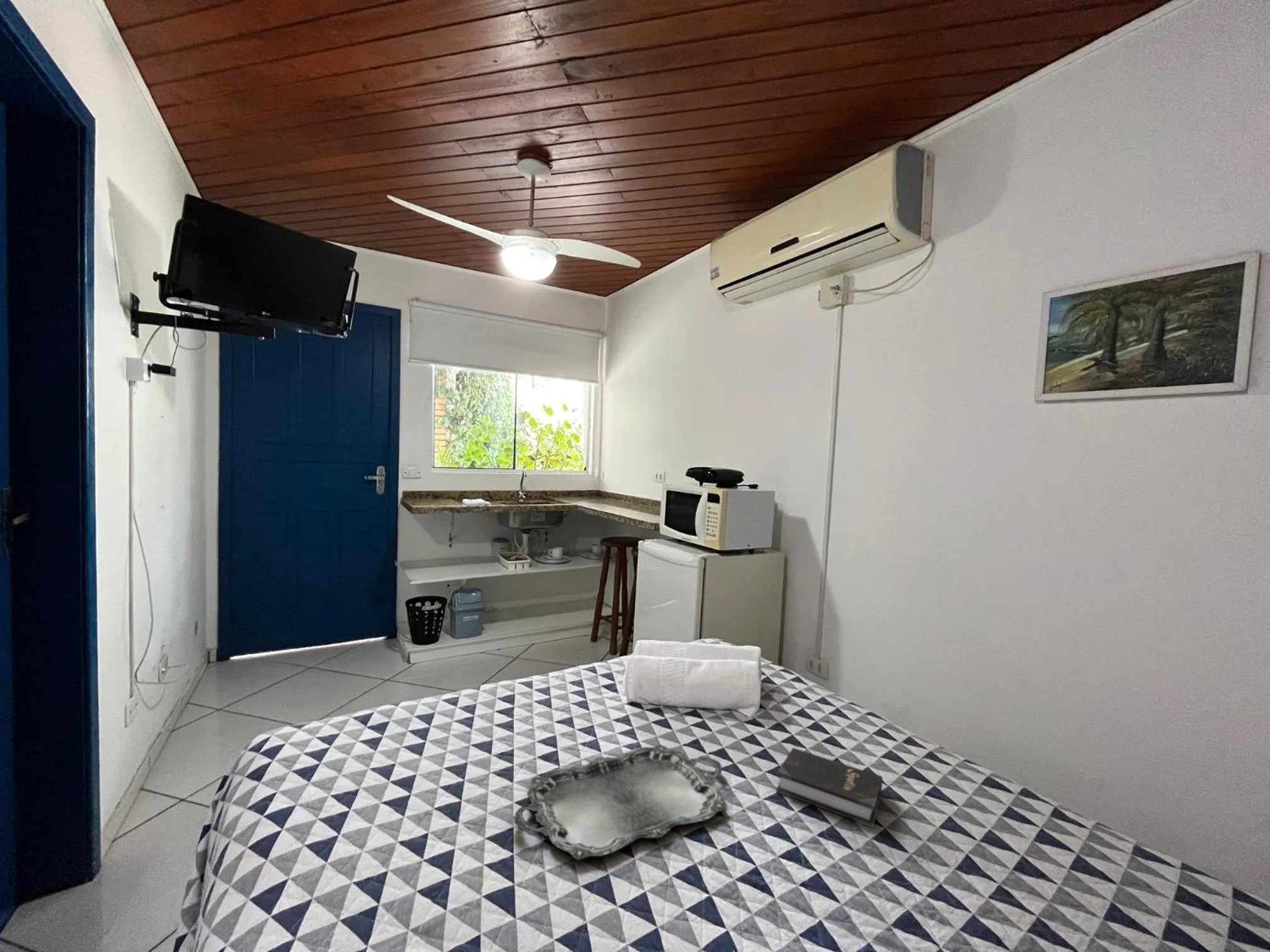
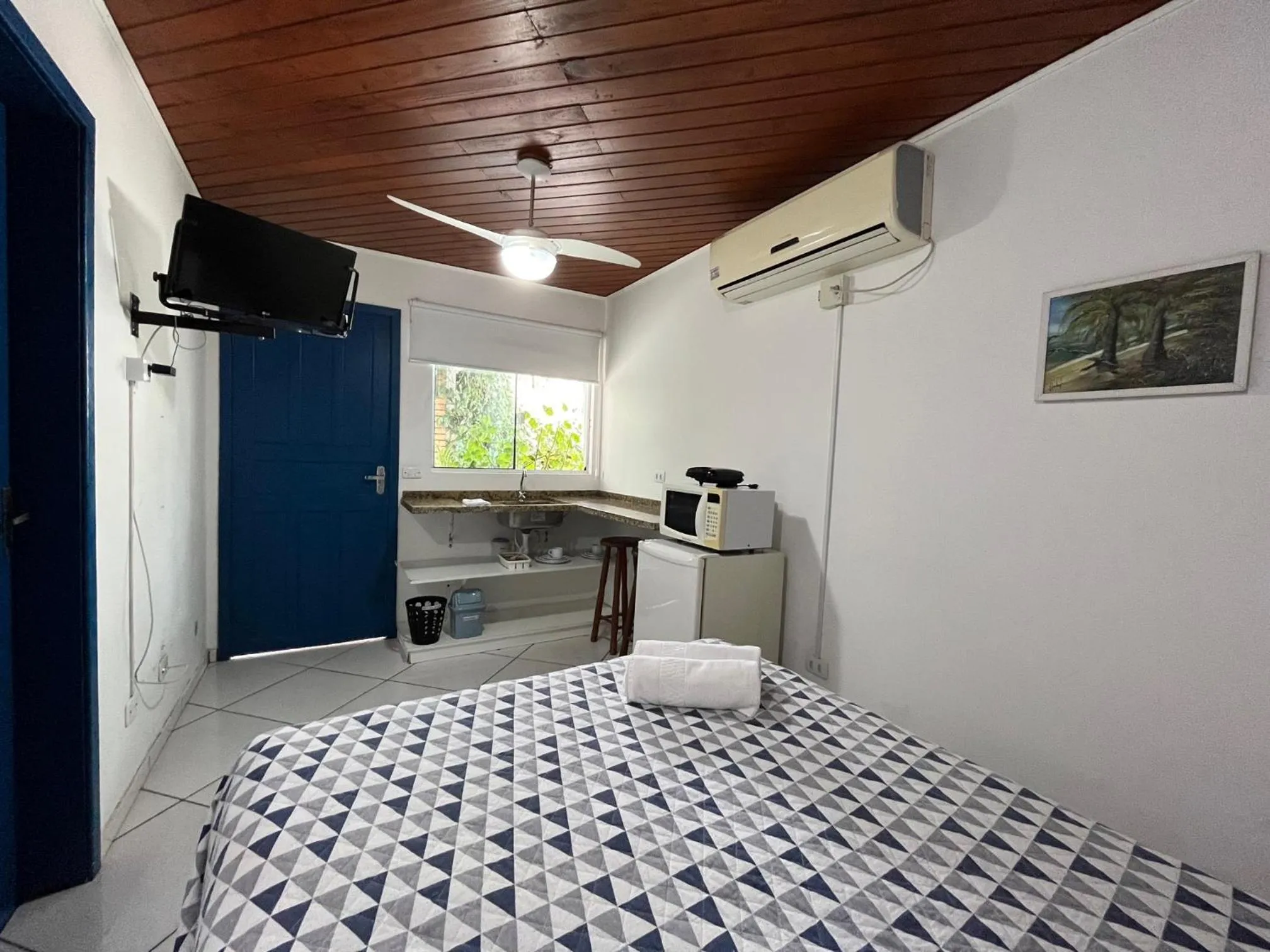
- hardback book (830, 783)
- serving tray (626, 793)
